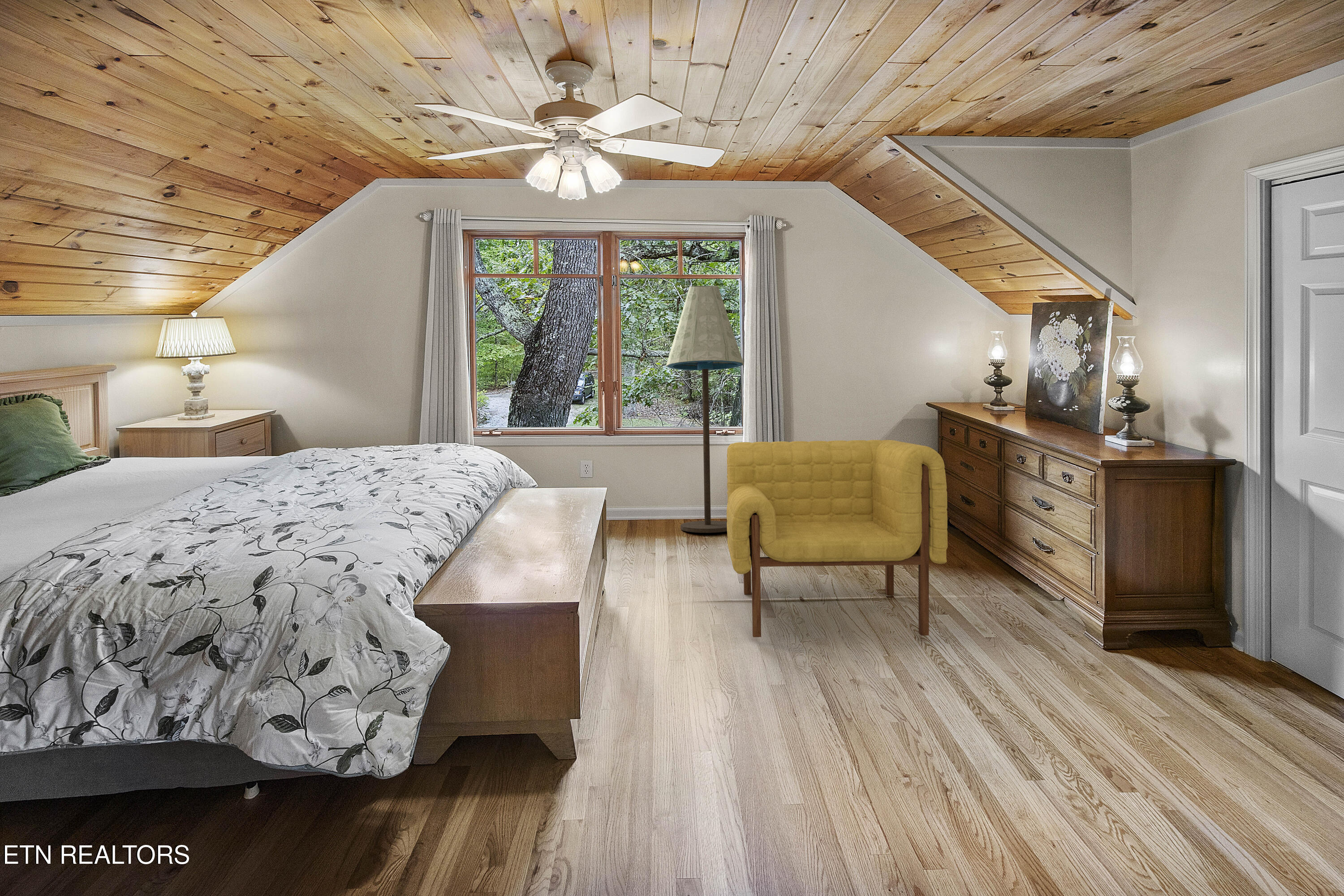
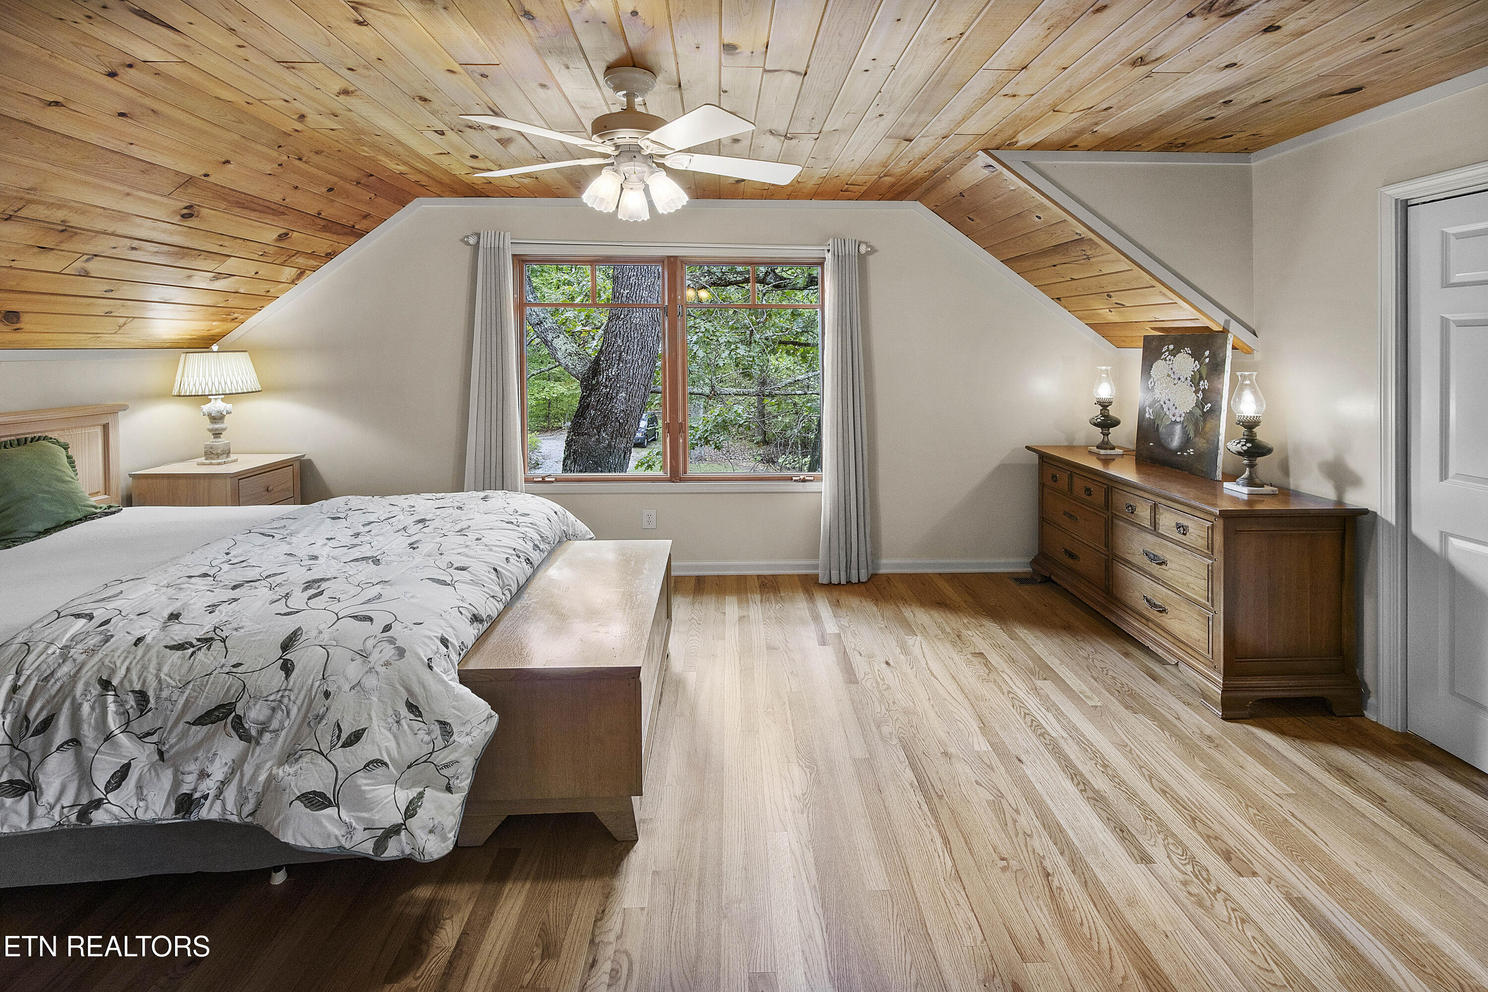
- floor lamp (706, 407)
- armchair (826, 530)
